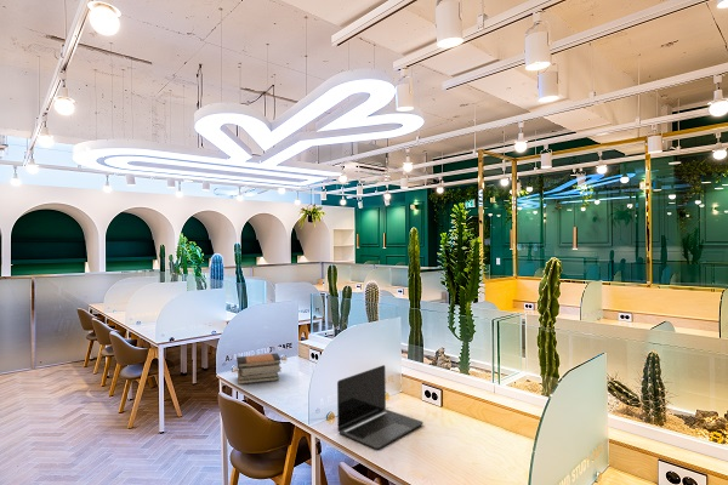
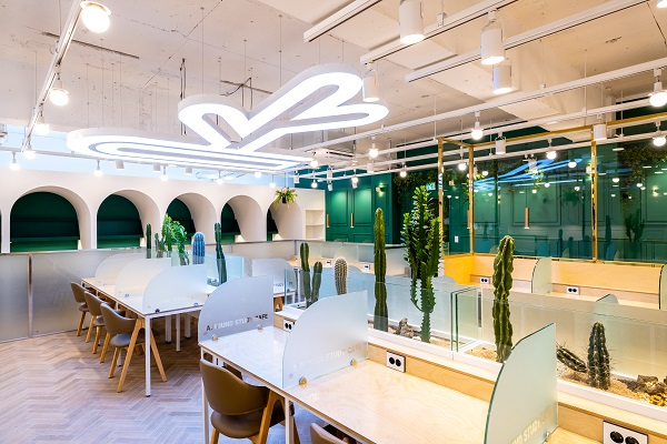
- book stack (258, 367)
- laptop (381, 403)
